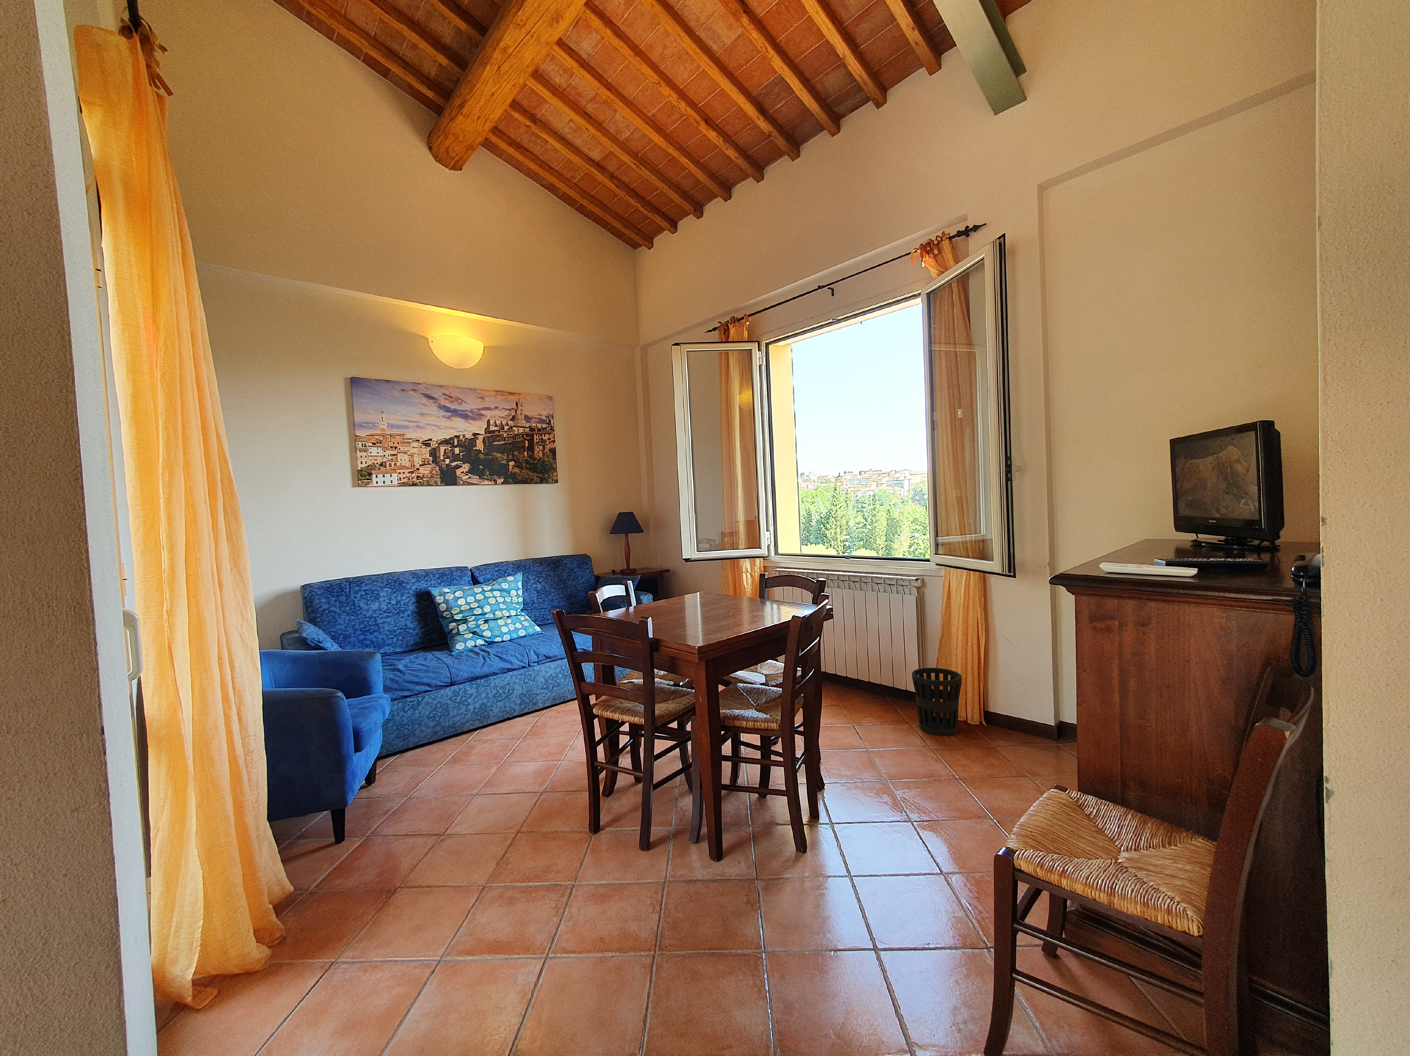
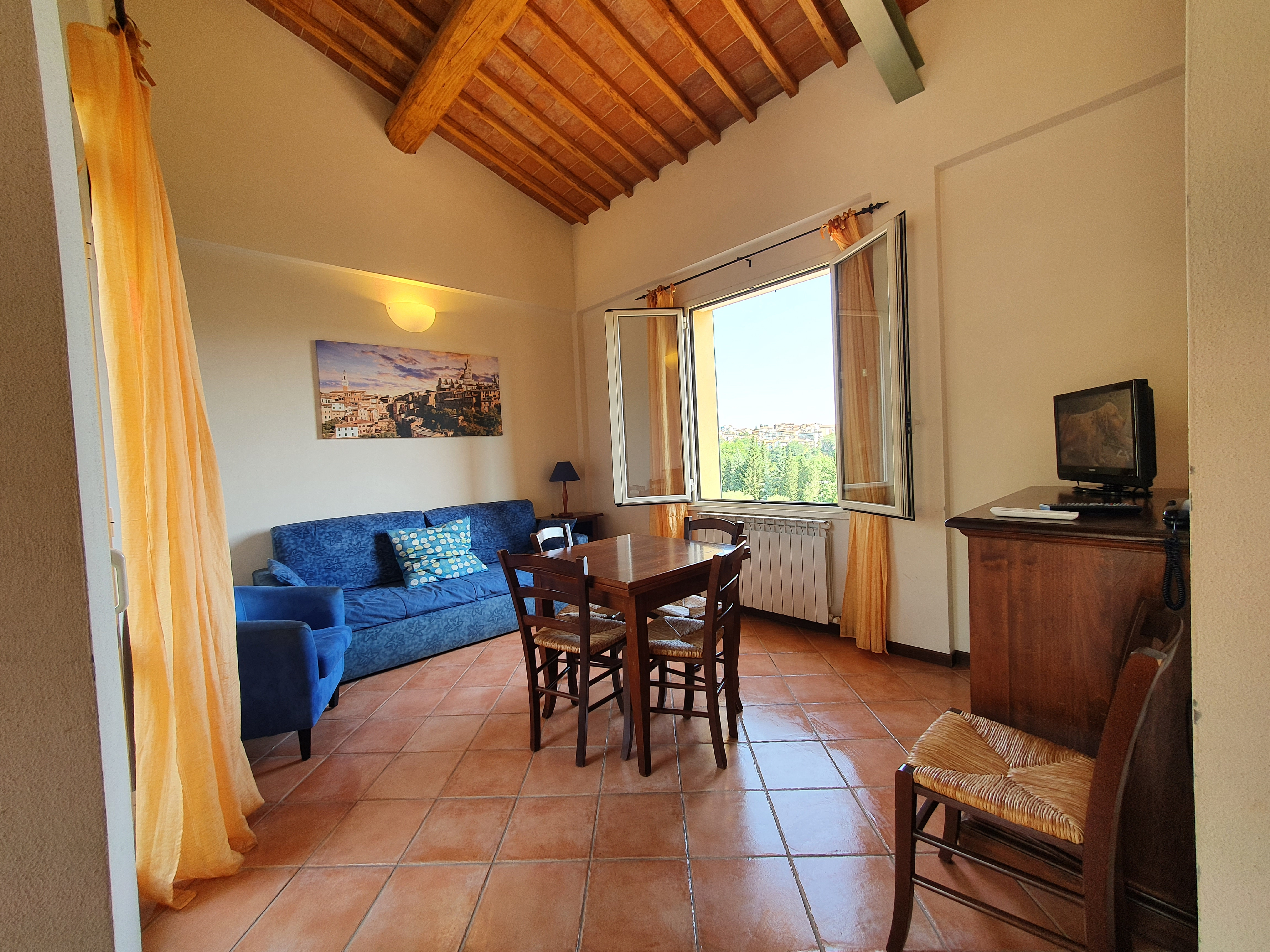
- wastebasket (937, 701)
